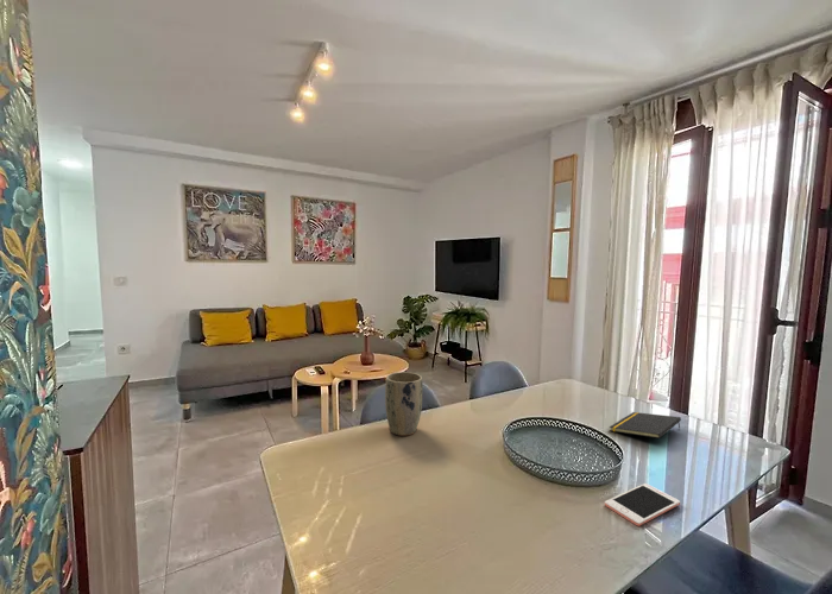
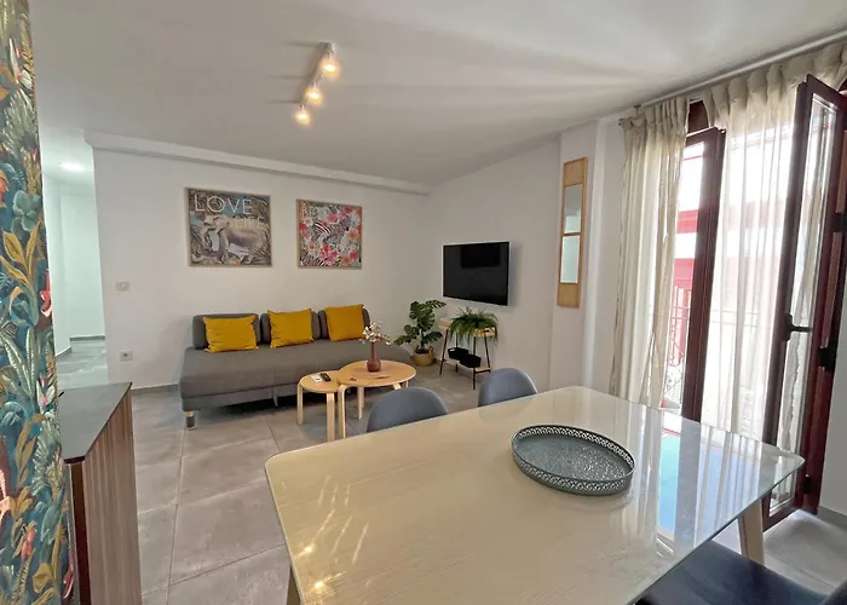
- notepad (644, 423)
- cell phone (642, 503)
- plant pot (403, 403)
